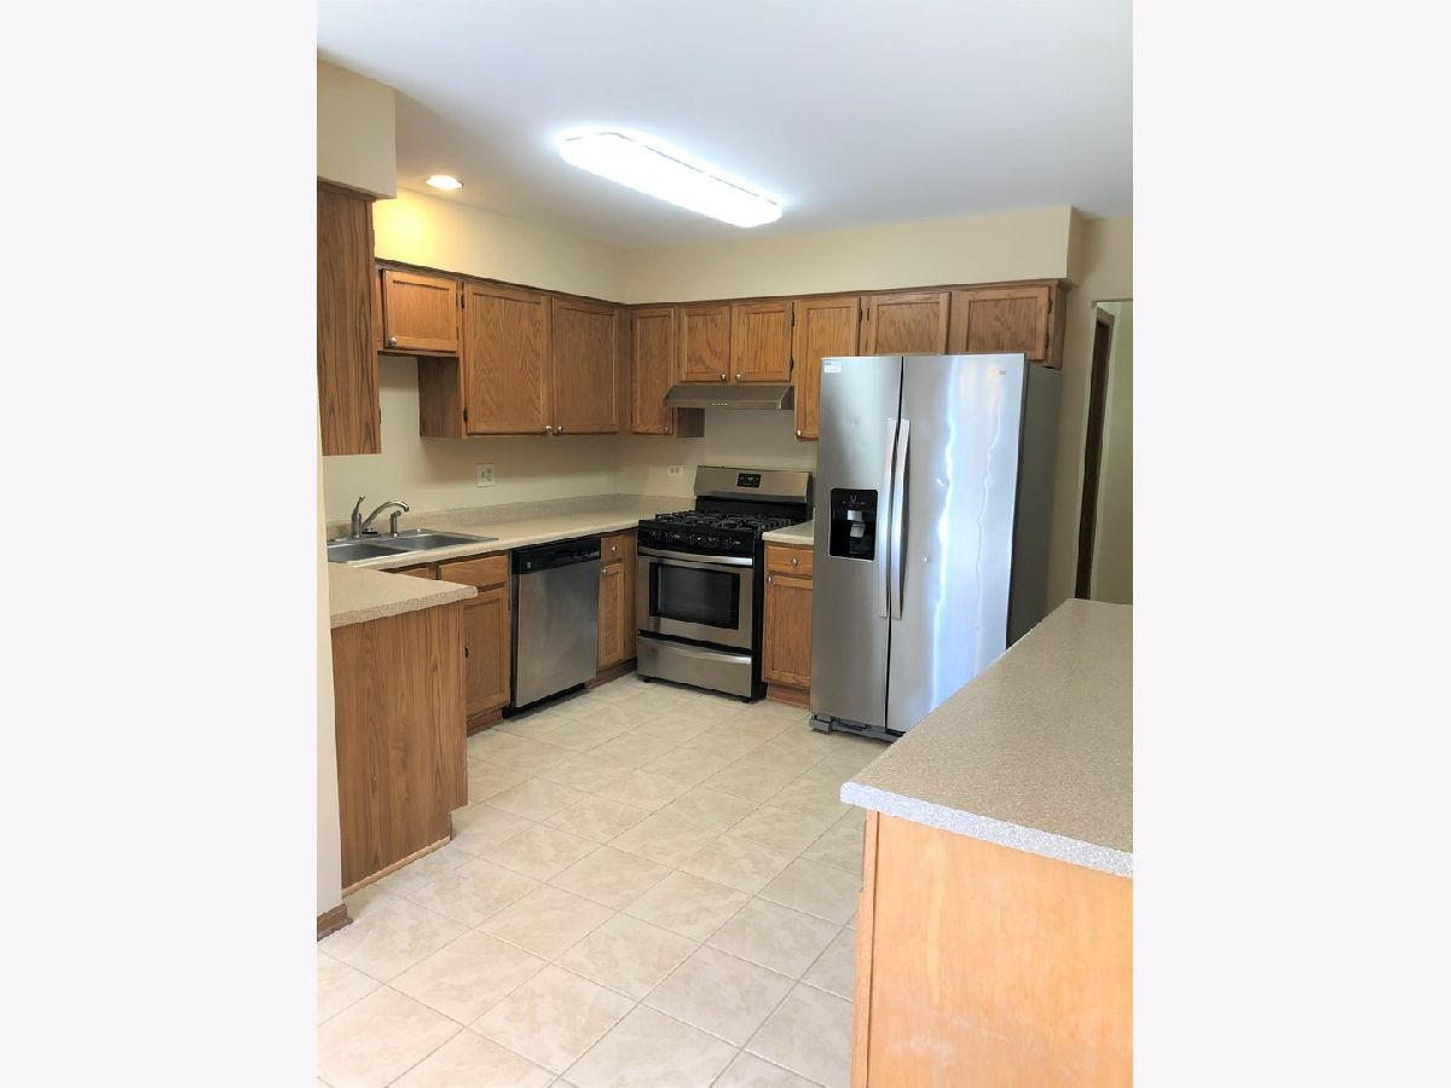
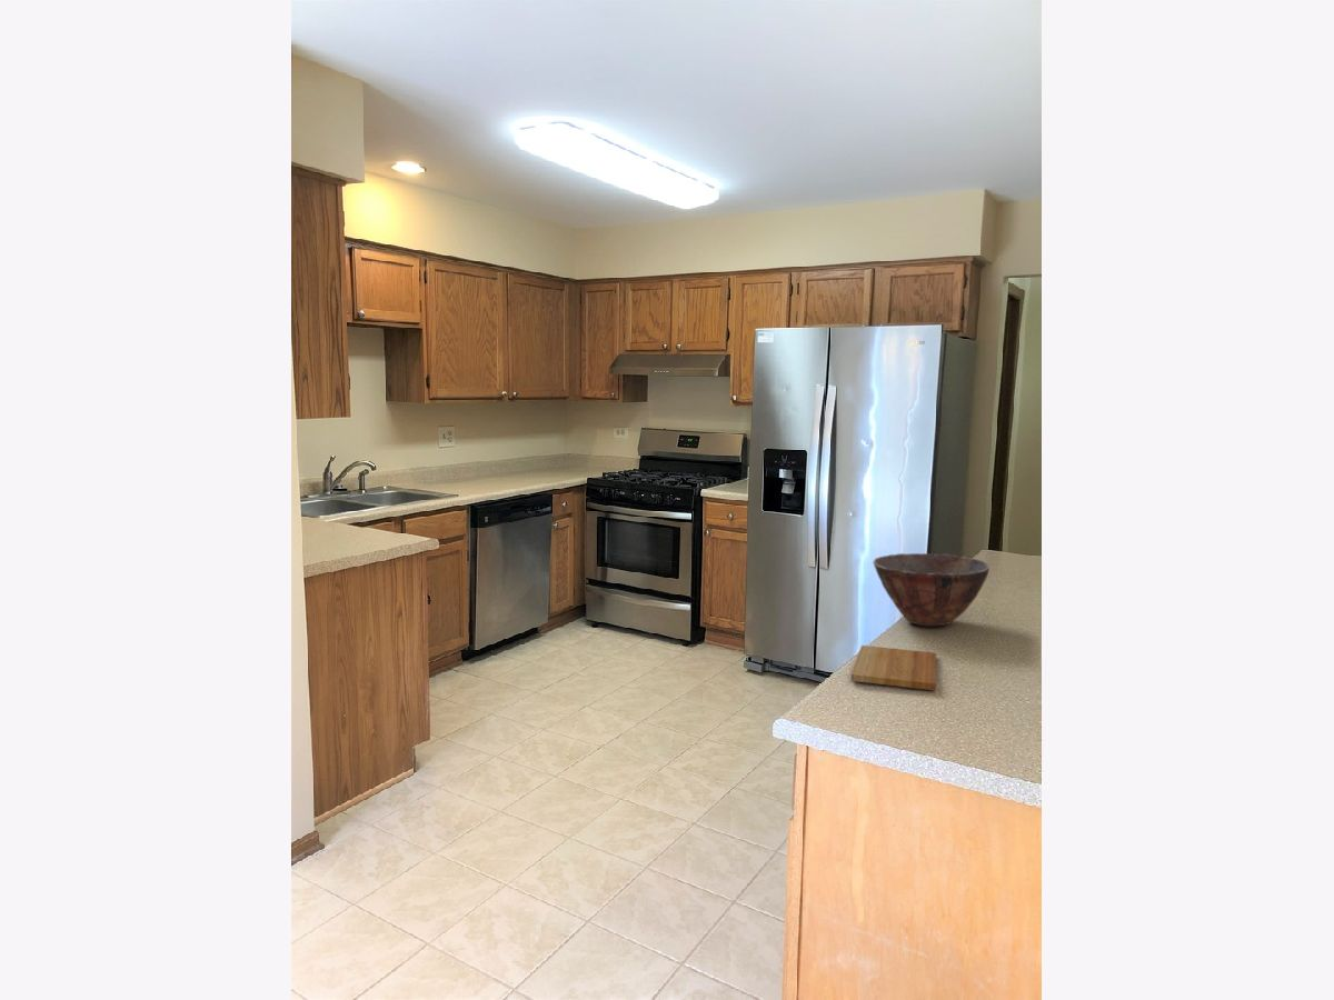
+ bowl (927, 591)
+ cutting board (895, 666)
